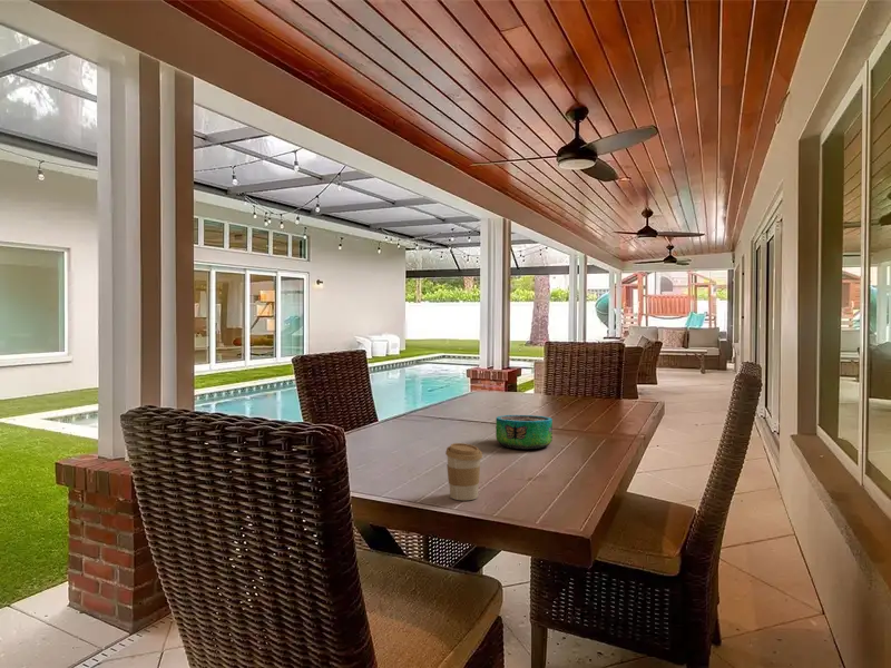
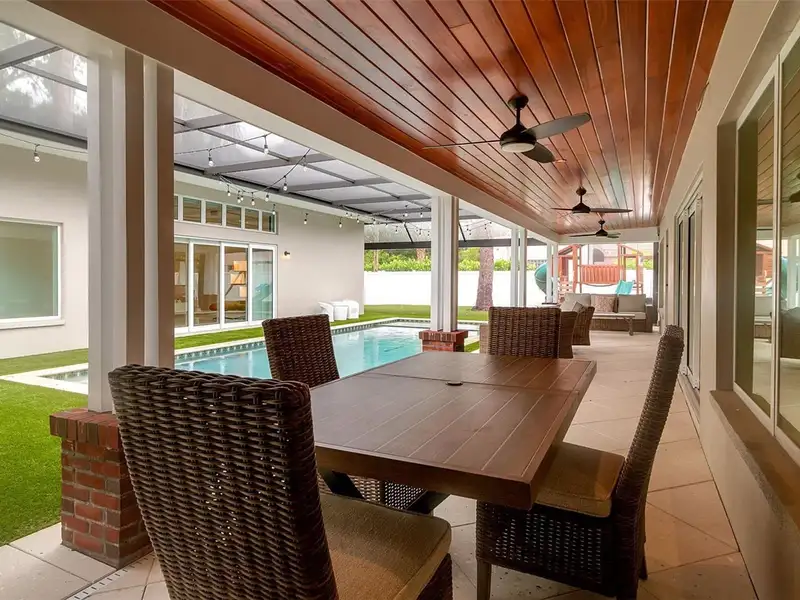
- decorative bowl (523, 430)
- coffee cup (463, 470)
